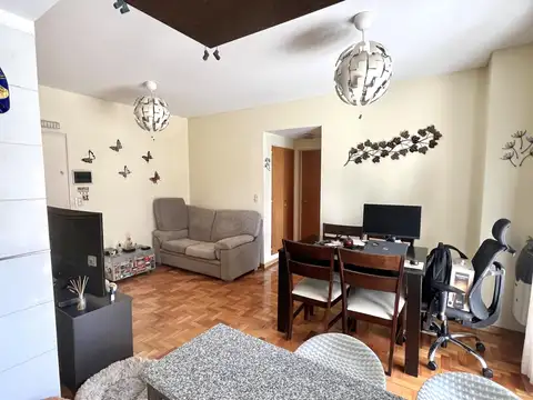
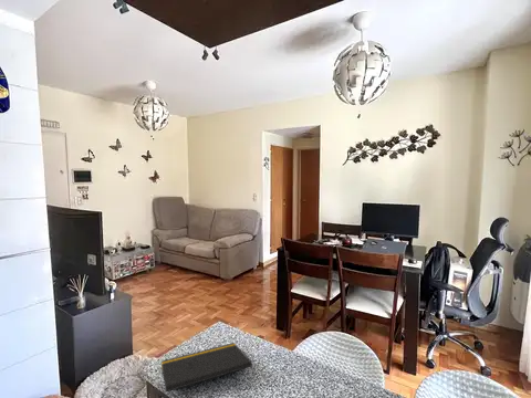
+ notepad (205, 364)
